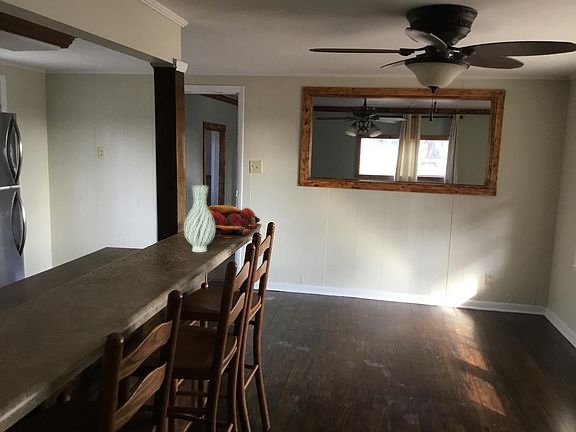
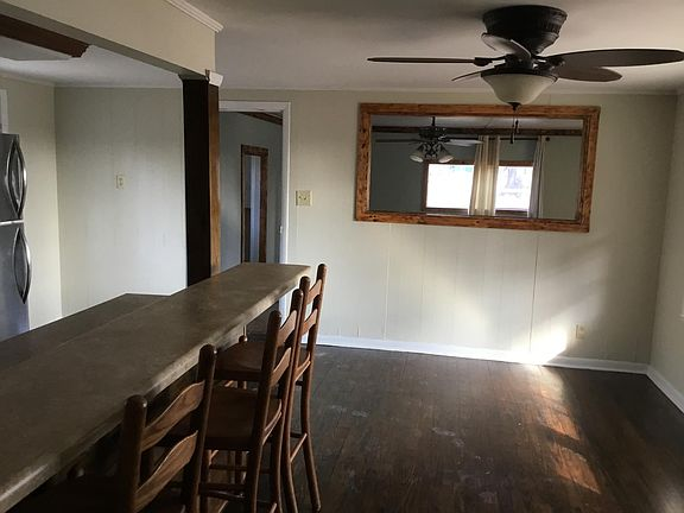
- fruit basket (227, 219)
- vase (200, 218)
